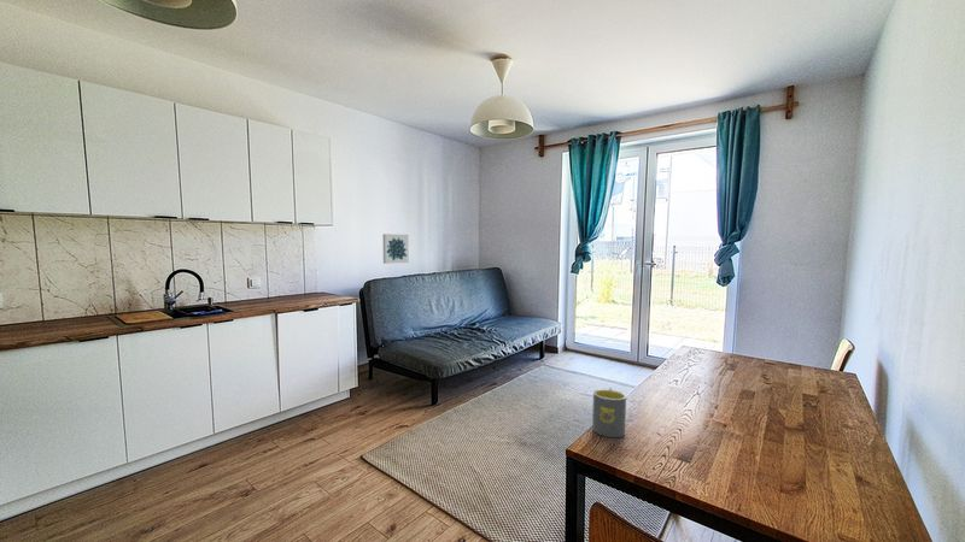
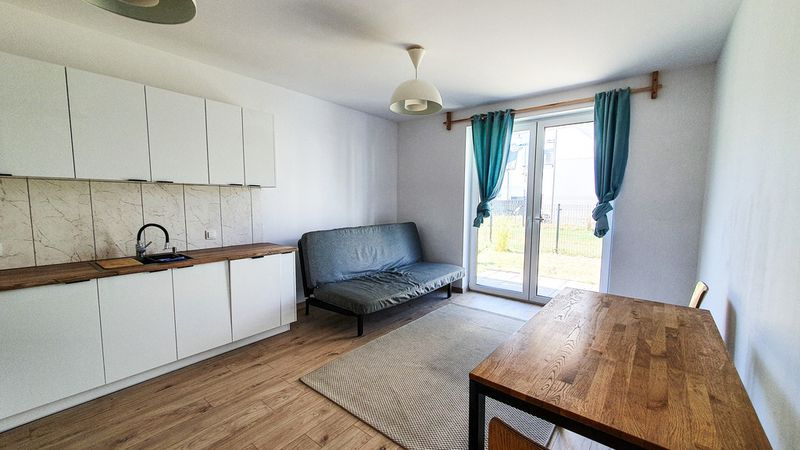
- mug (608, 411)
- wall art (396, 248)
